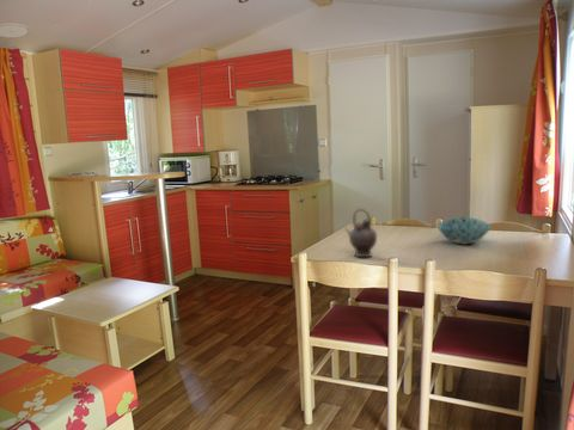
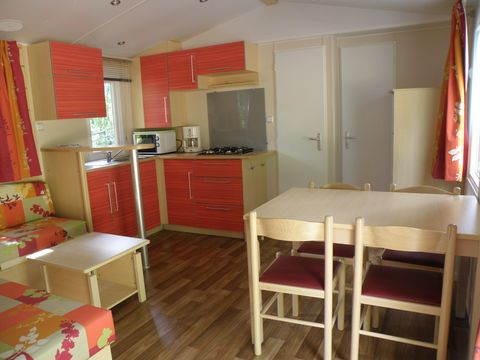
- teapot (359, 232)
- bowl (463, 232)
